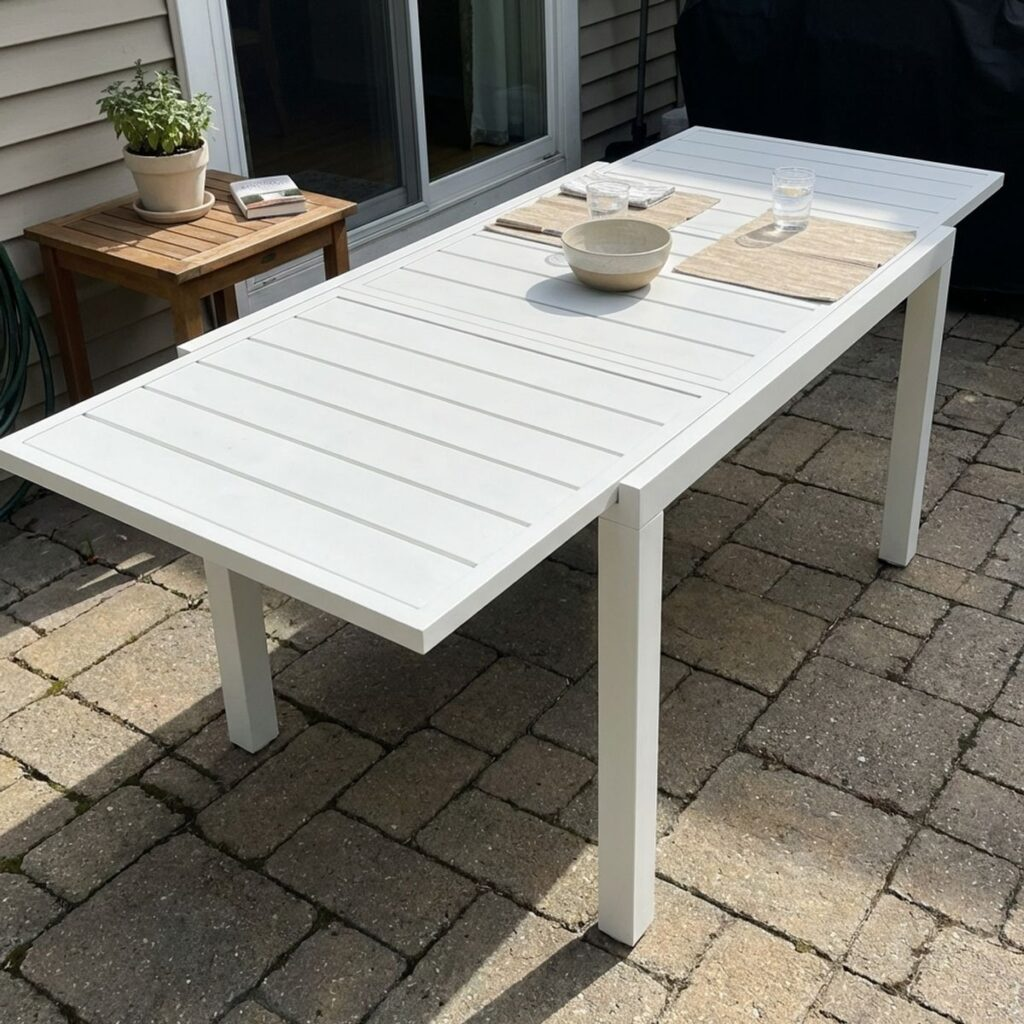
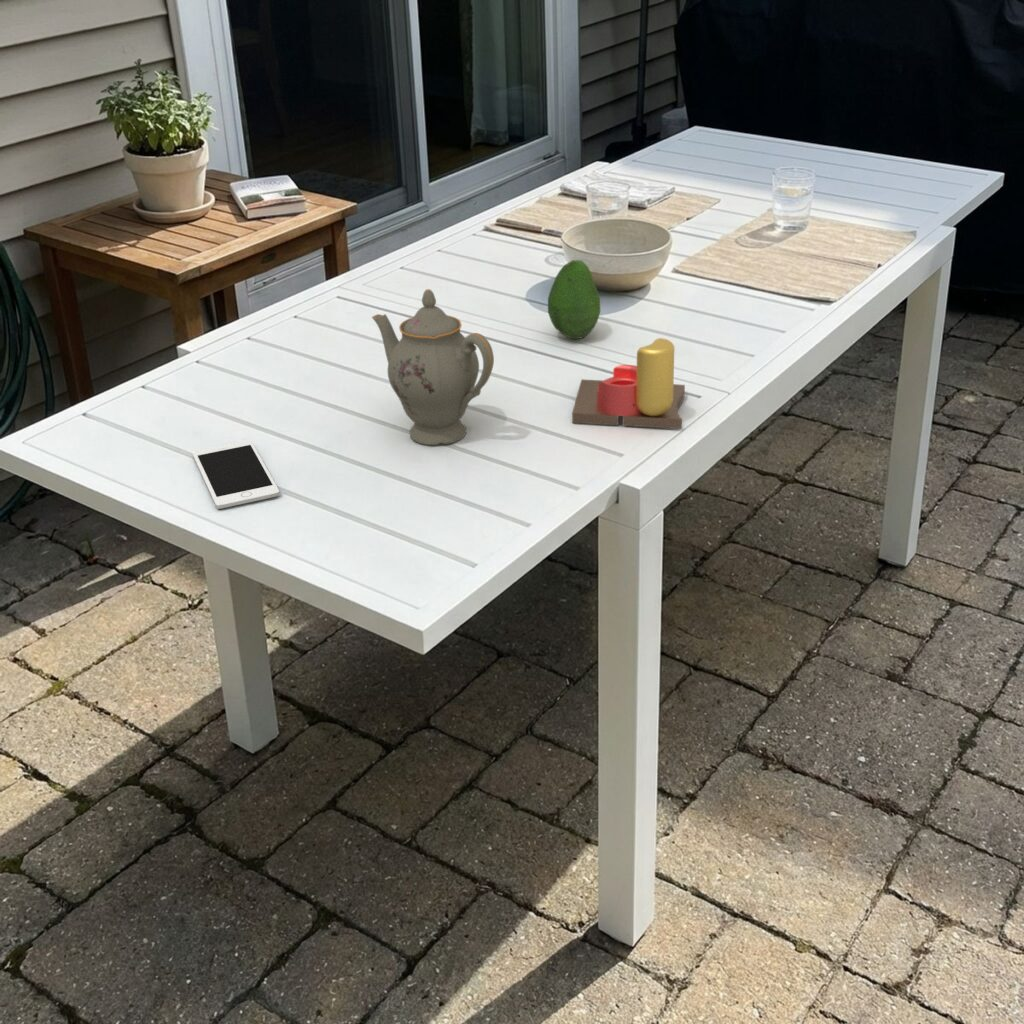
+ fruit (573, 299)
+ cell phone (234, 473)
+ candle (629, 371)
+ chinaware (432, 362)
